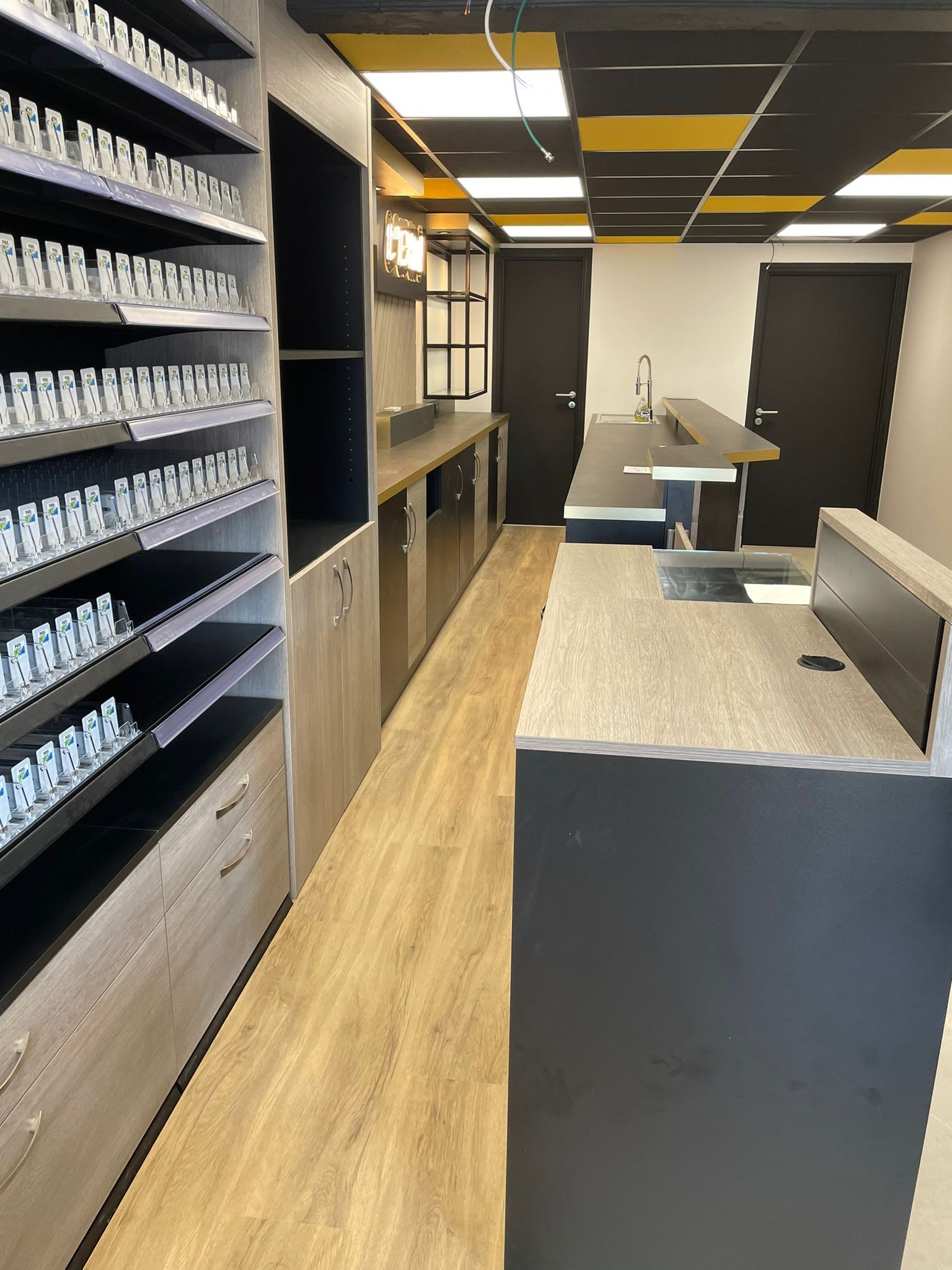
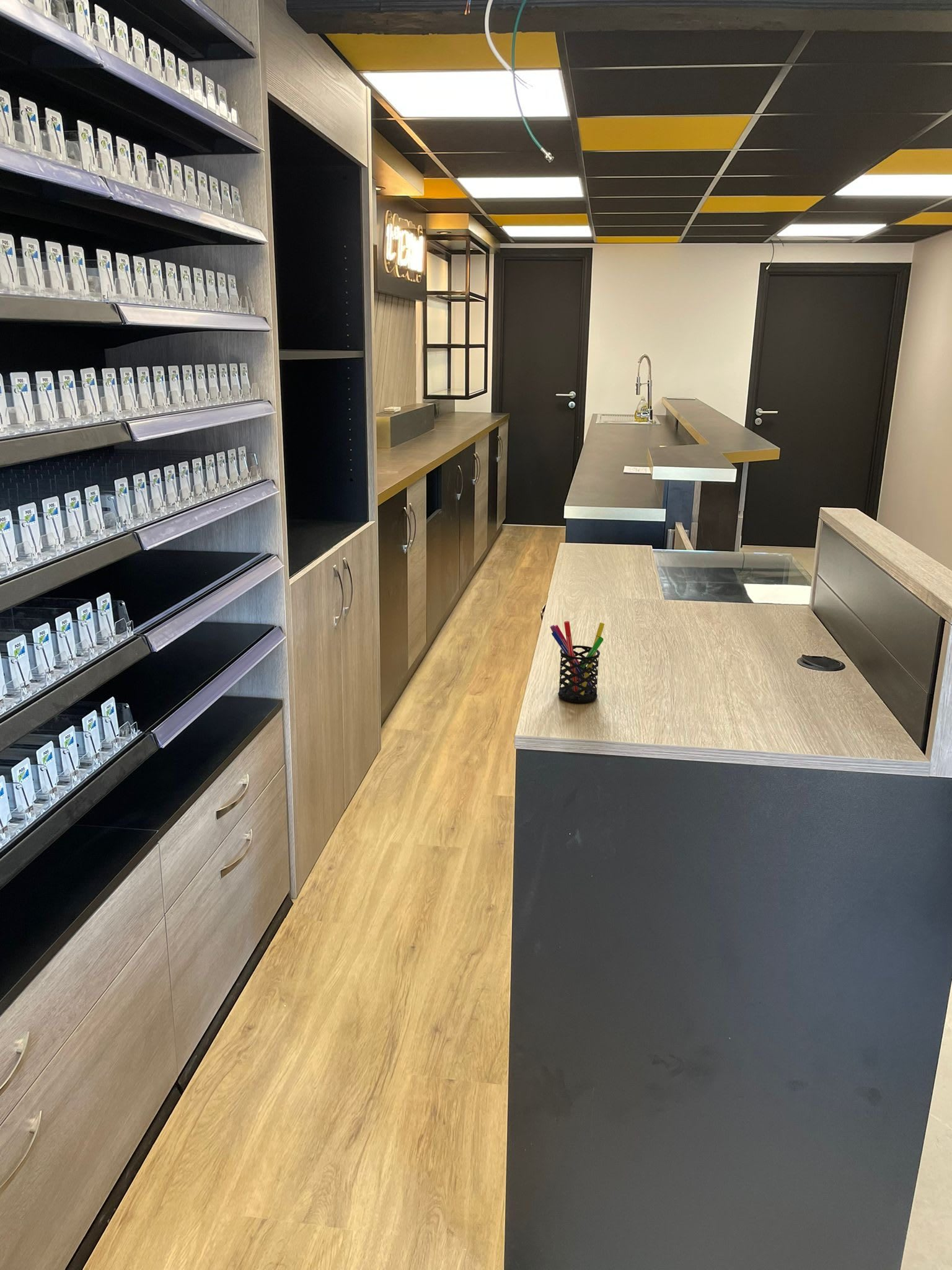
+ pen holder (581, 659)
